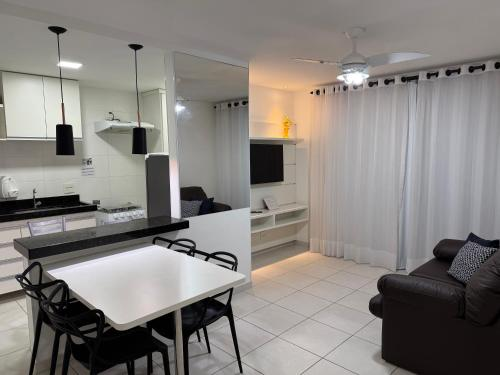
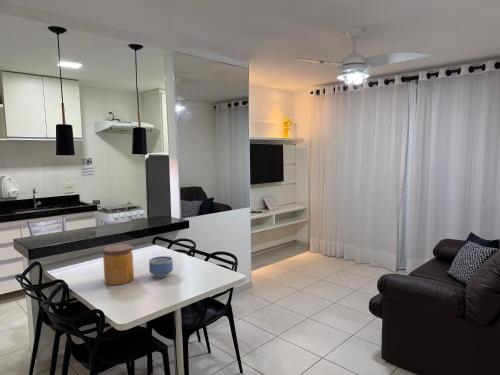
+ bowl (161, 267)
+ jar (118, 263)
